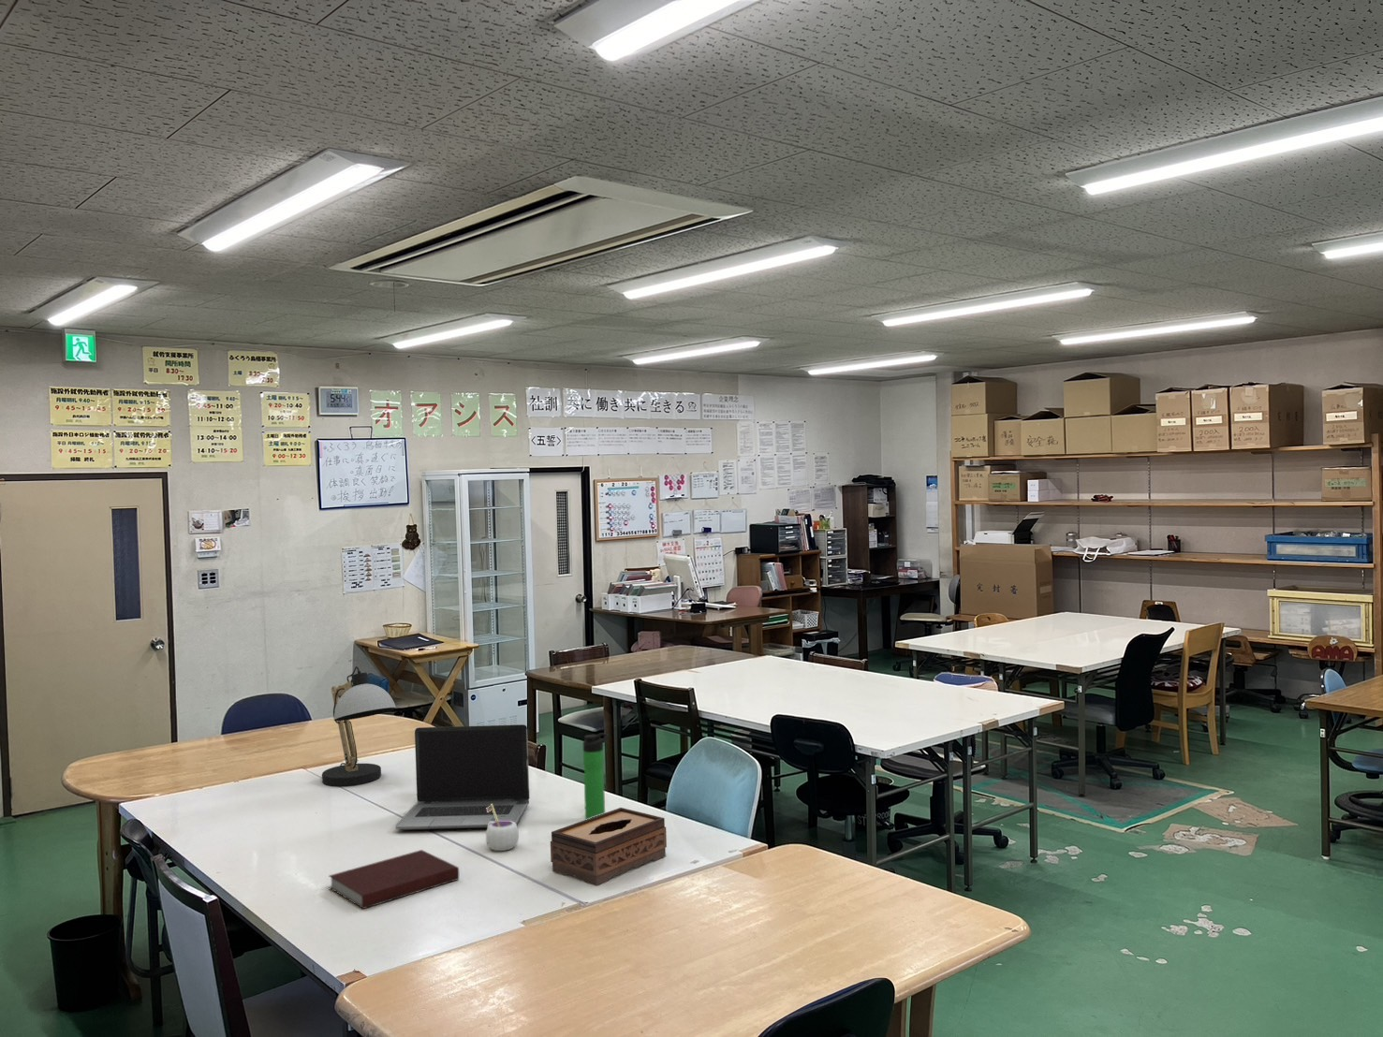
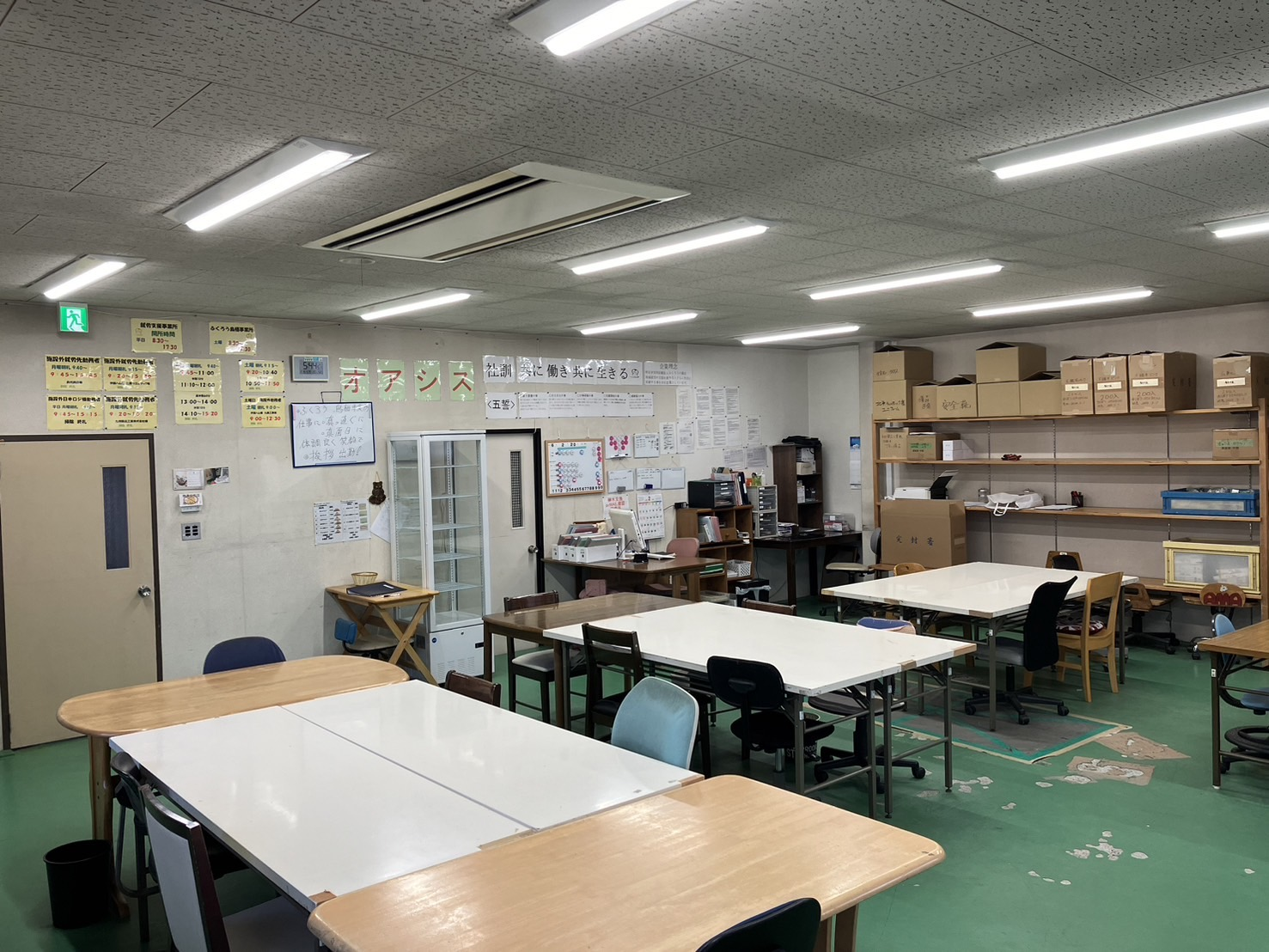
- notebook (395, 877)
- desk lamp (350, 722)
- laptop computer (463, 776)
- tissue box (608, 844)
- mug (498, 826)
- bottle (596, 777)
